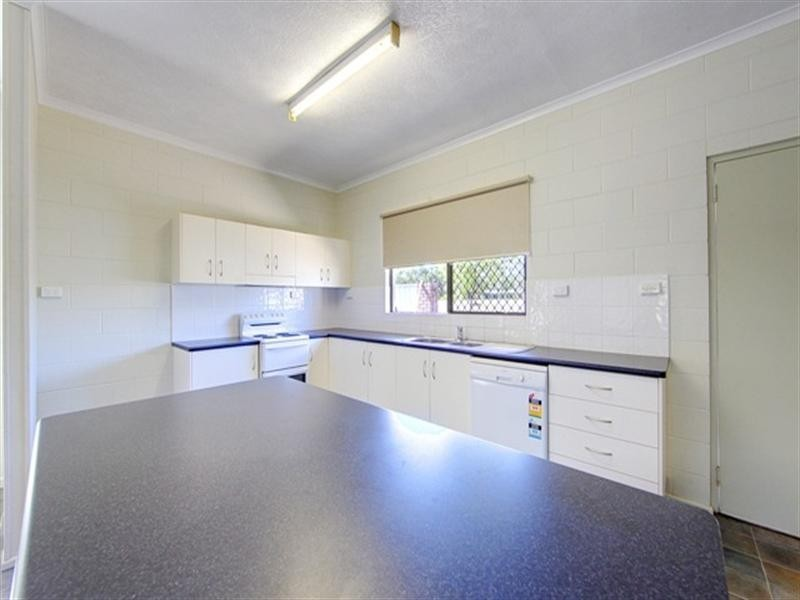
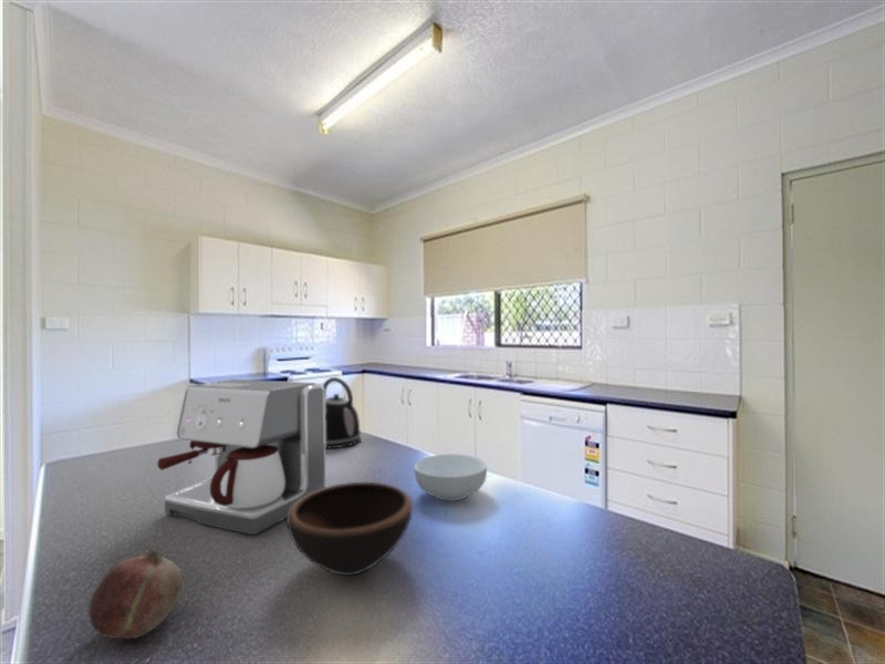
+ bowl (352, 533)
+ coffee maker (249, 444)
+ fruit (138, 589)
+ cereal bowl (450, 478)
+ kettle (334, 408)
